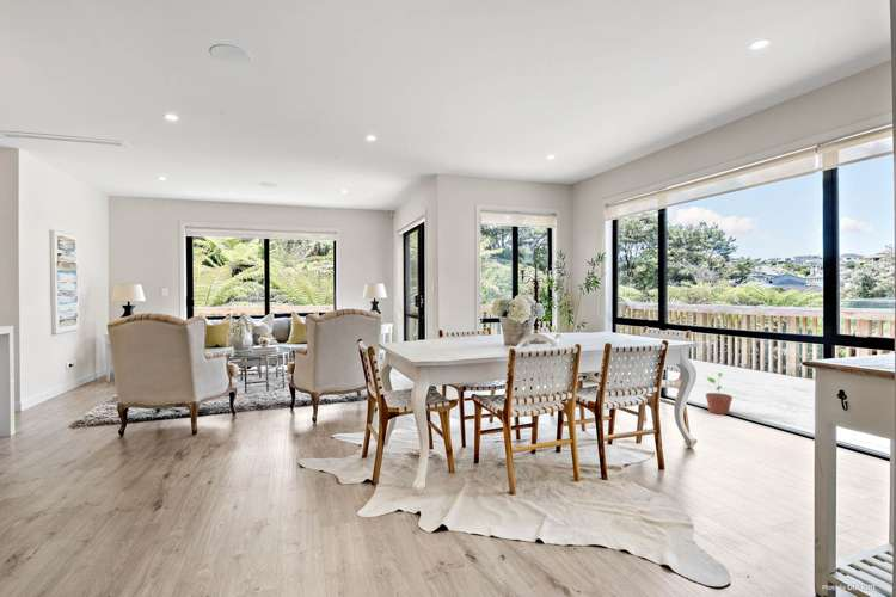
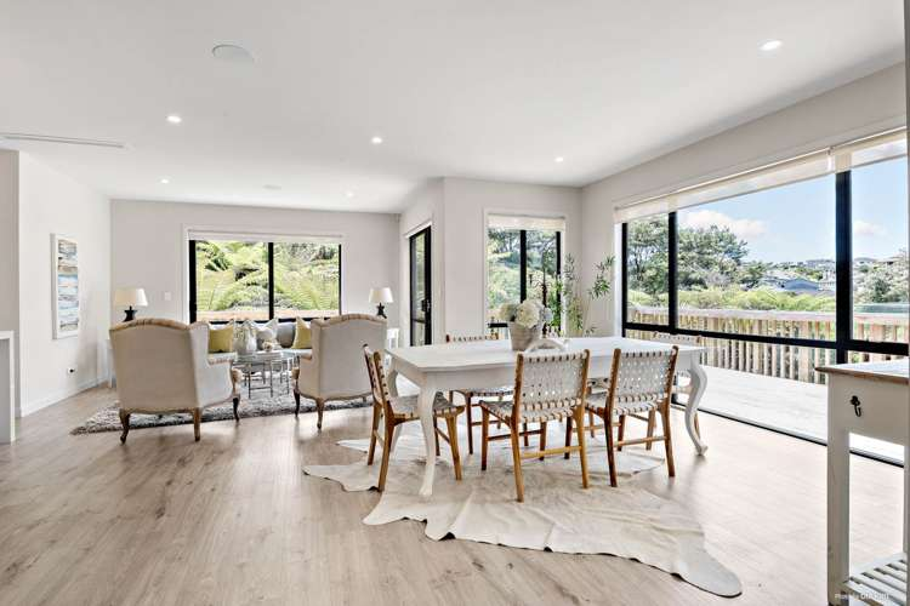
- potted plant (718, 393)
